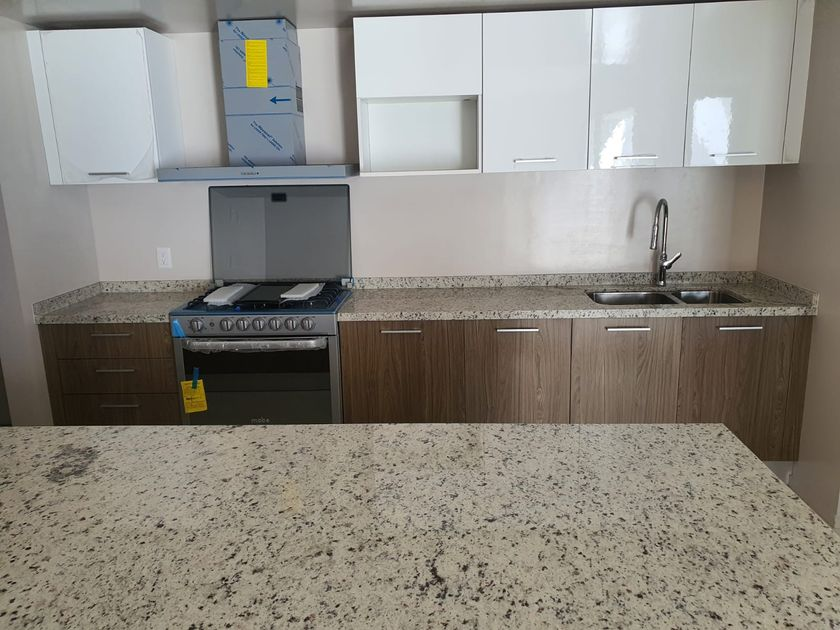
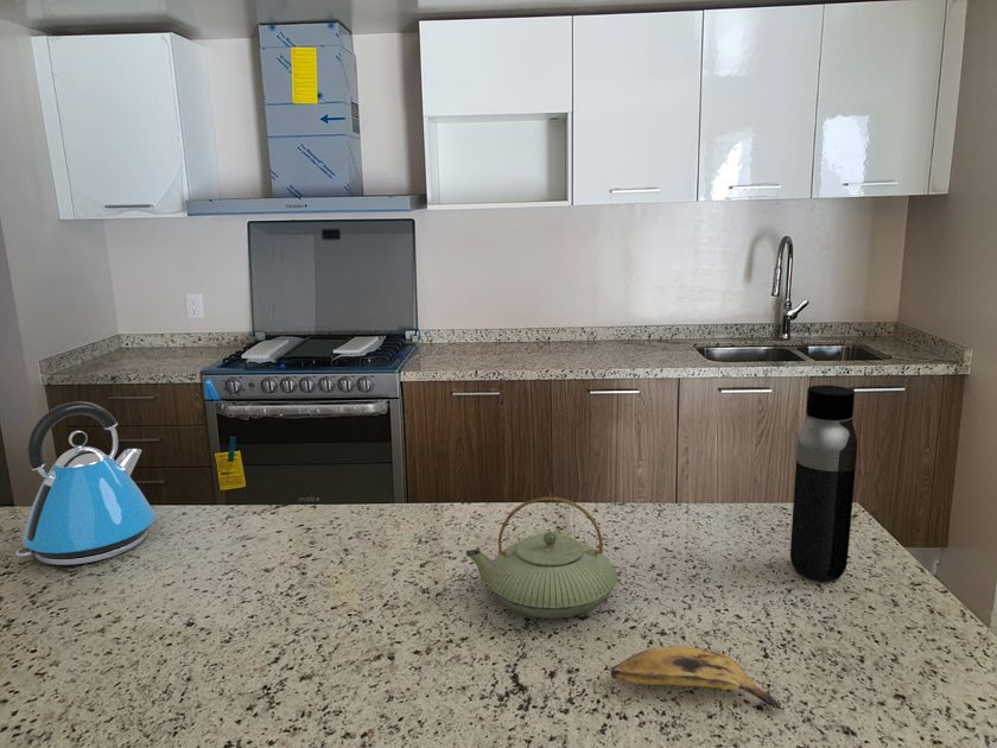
+ teapot (541, 546)
+ water bottle (824, 482)
+ banana (694, 671)
+ kettle (78, 475)
